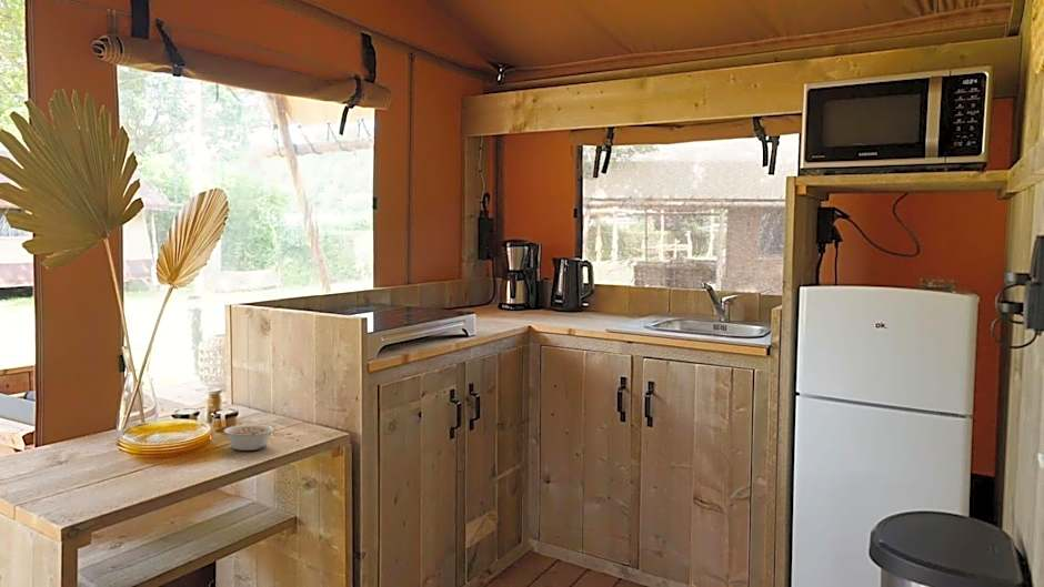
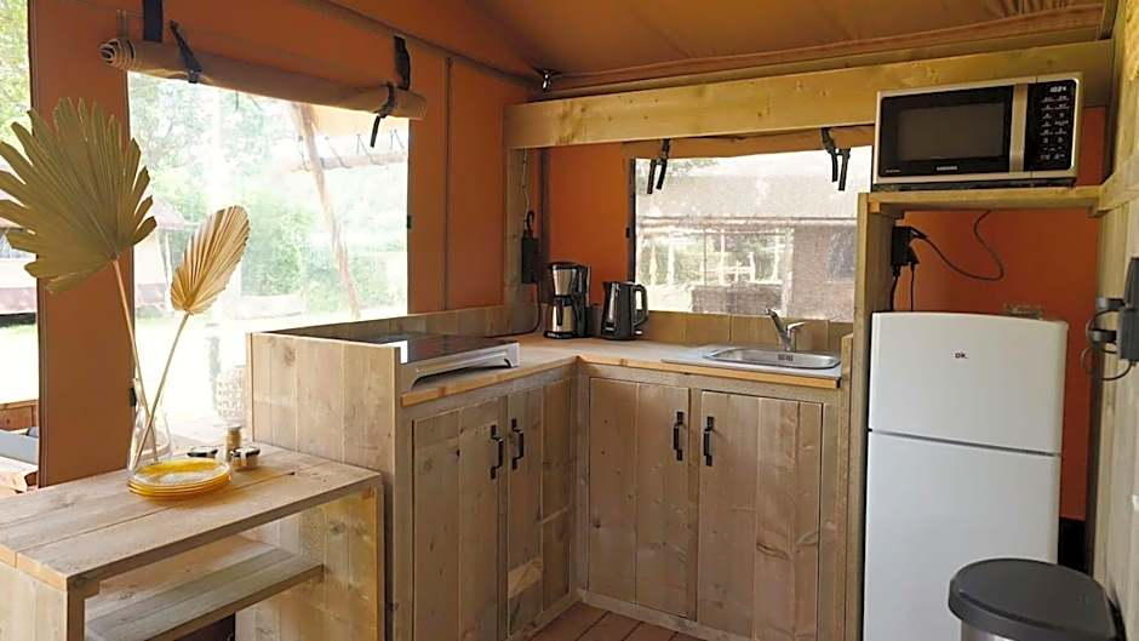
- legume (250, 436)
